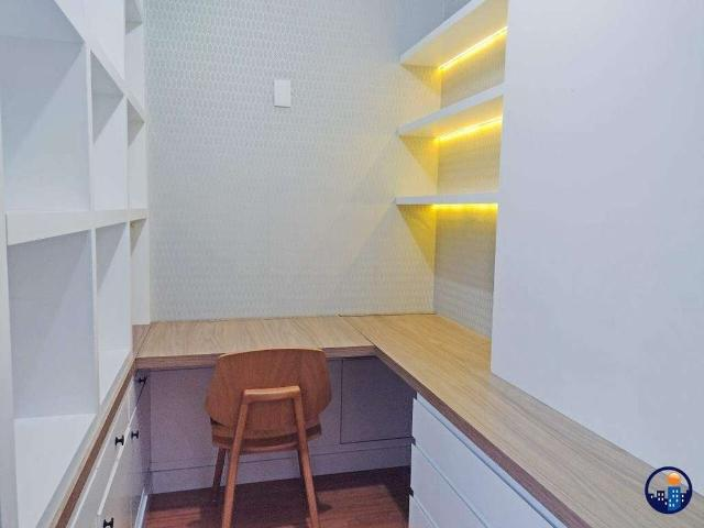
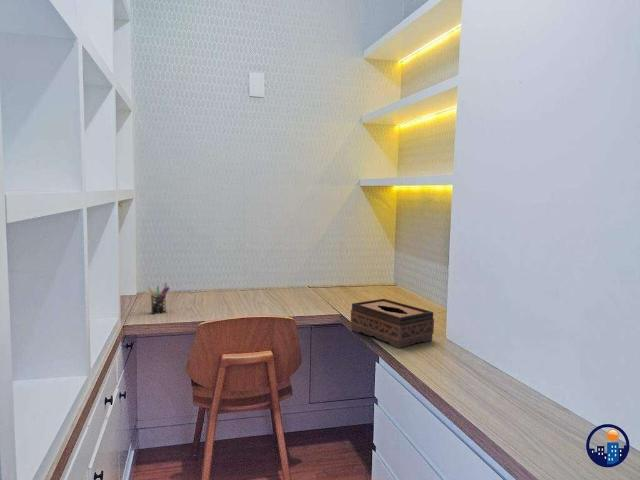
+ tissue box (390, 321)
+ pen holder (159, 297)
